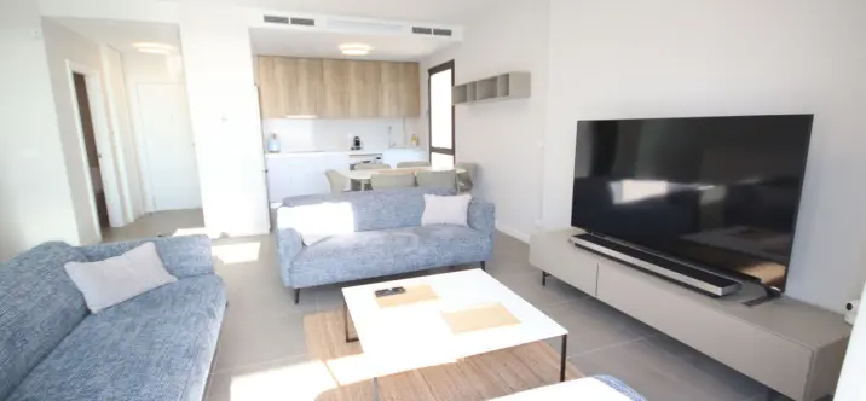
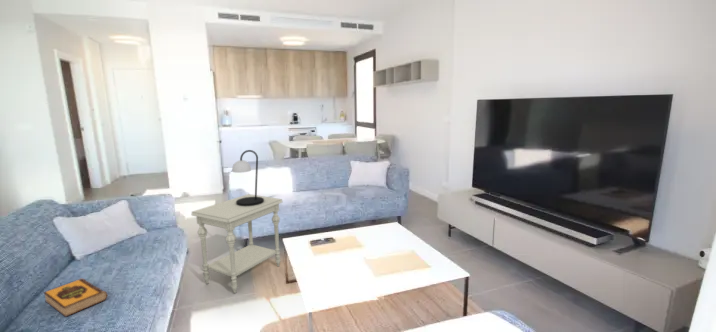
+ table lamp (248, 171)
+ side table (235, 239)
+ hardback book (75, 295)
